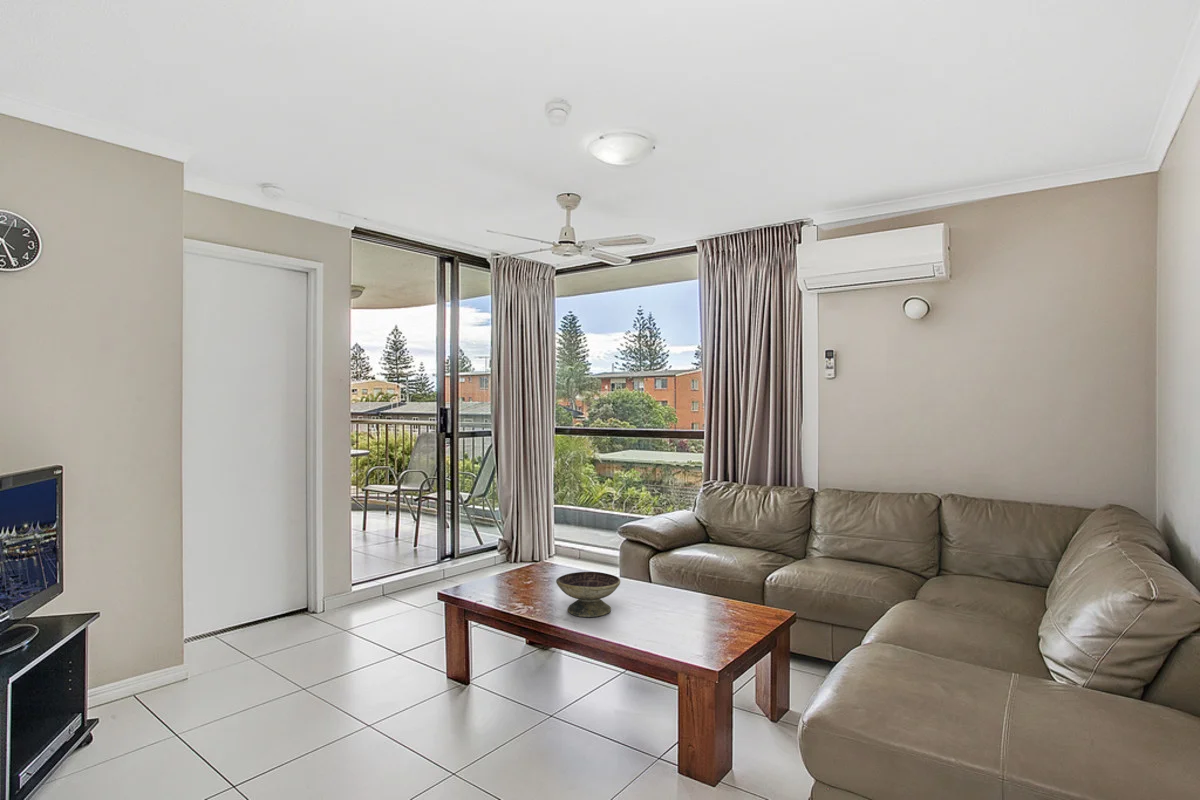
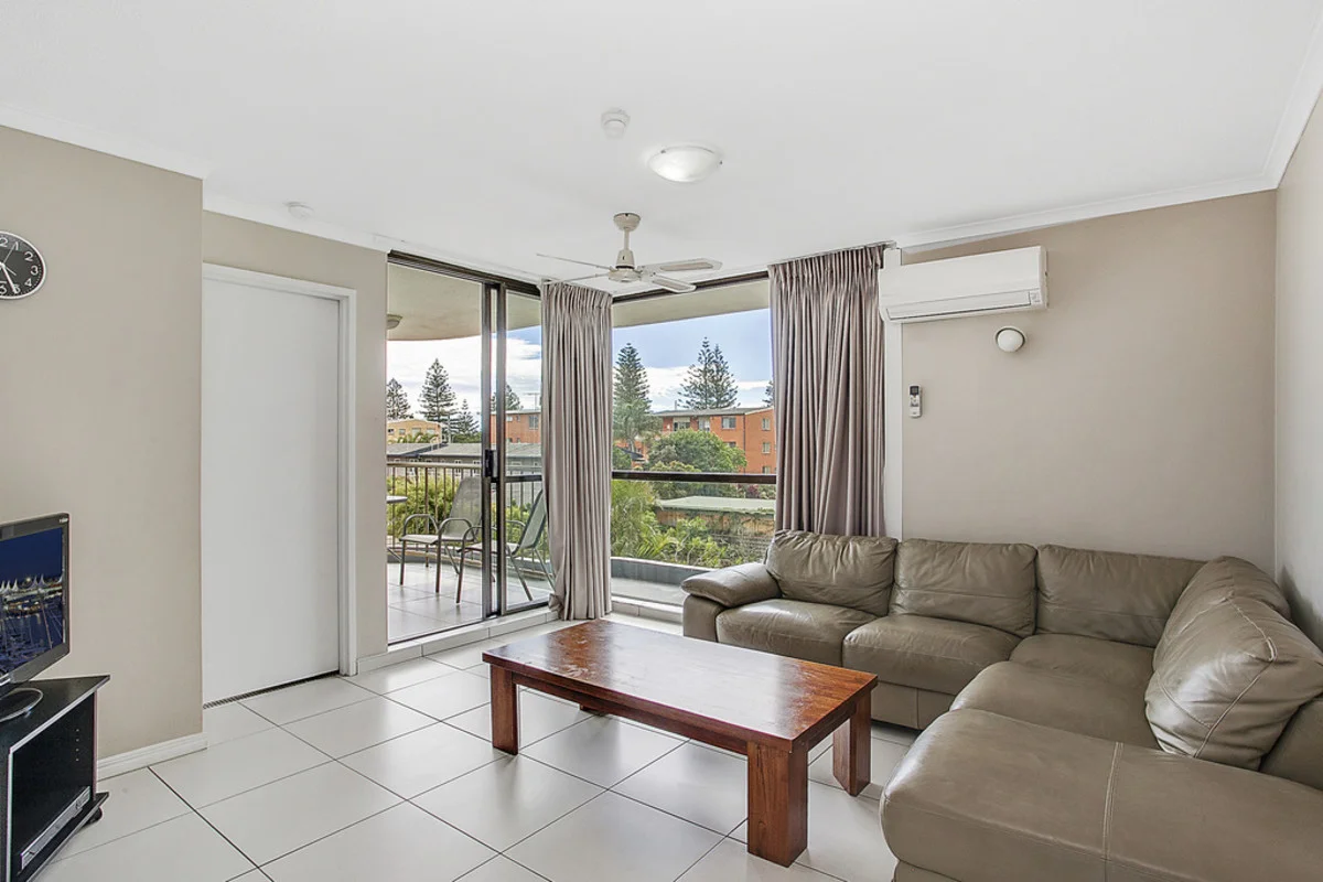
- decorative bowl (588, 593)
